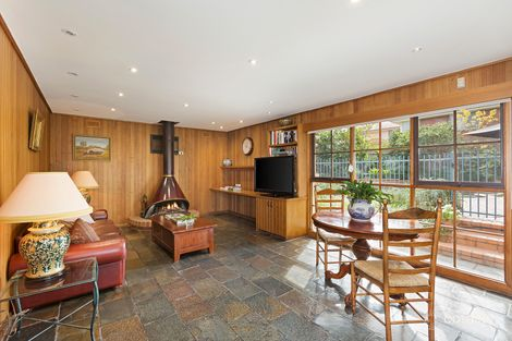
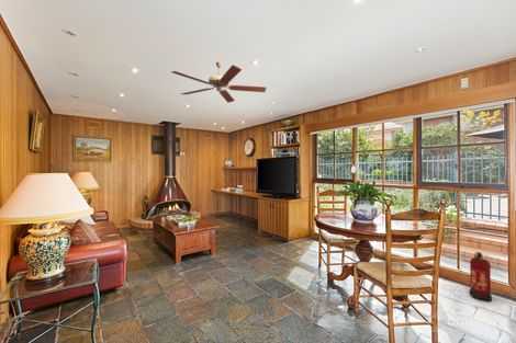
+ fire extinguisher (480, 273)
+ ceiling fan (222, 77)
